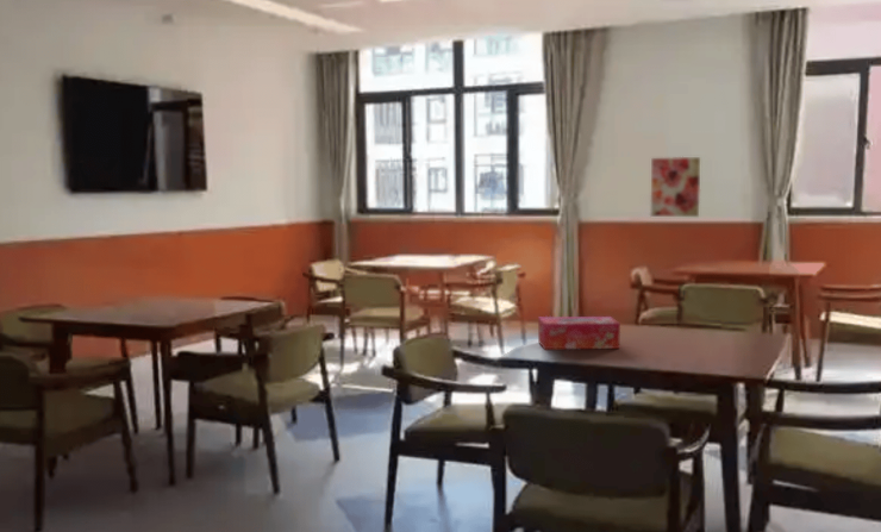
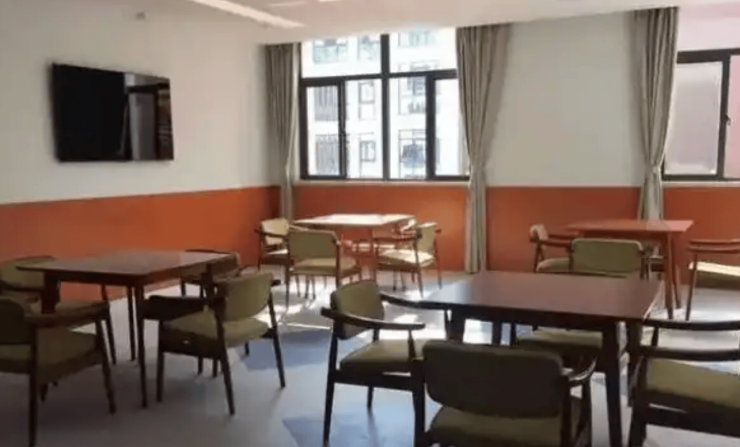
- wall art (675, 187)
- tissue box (577, 332)
